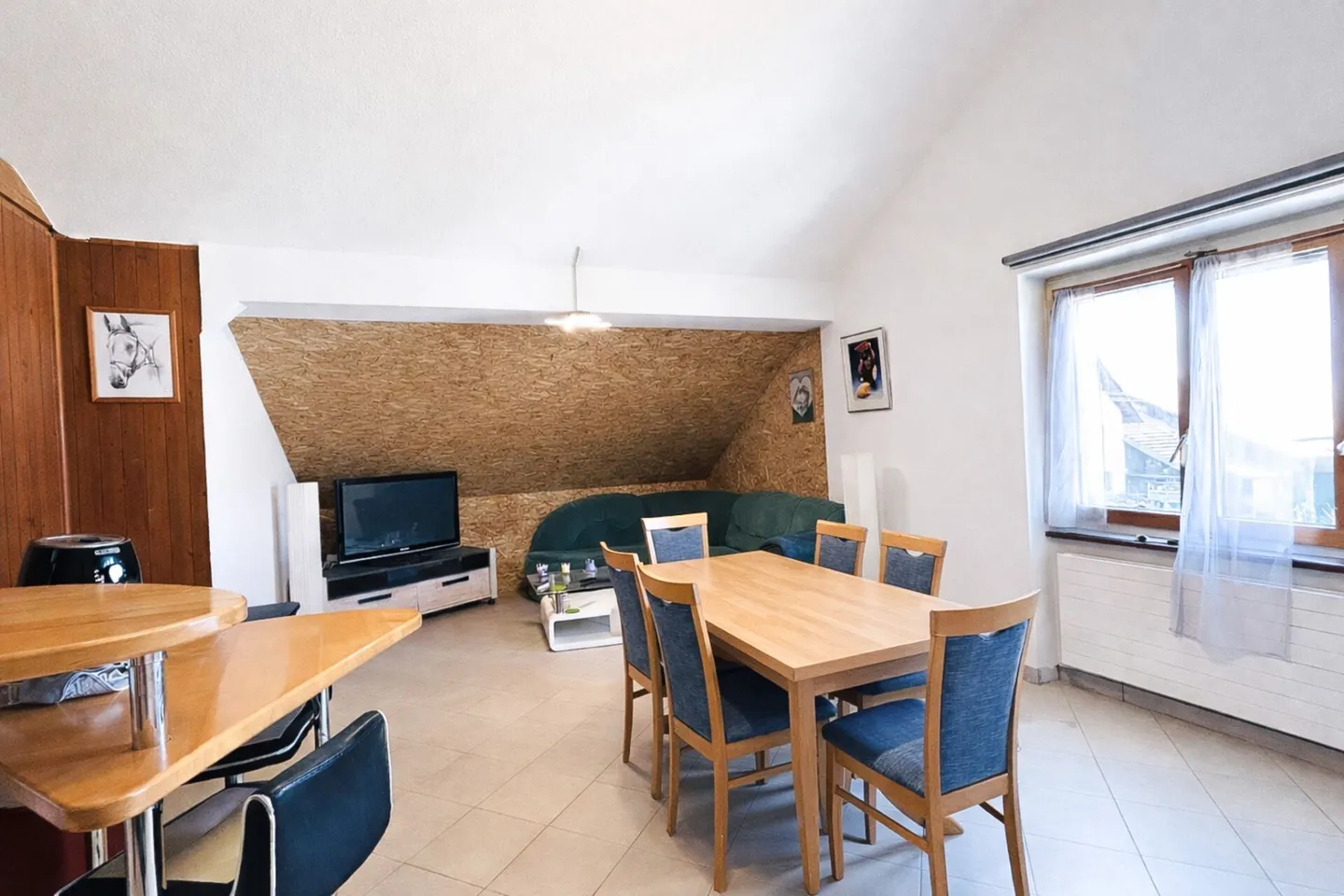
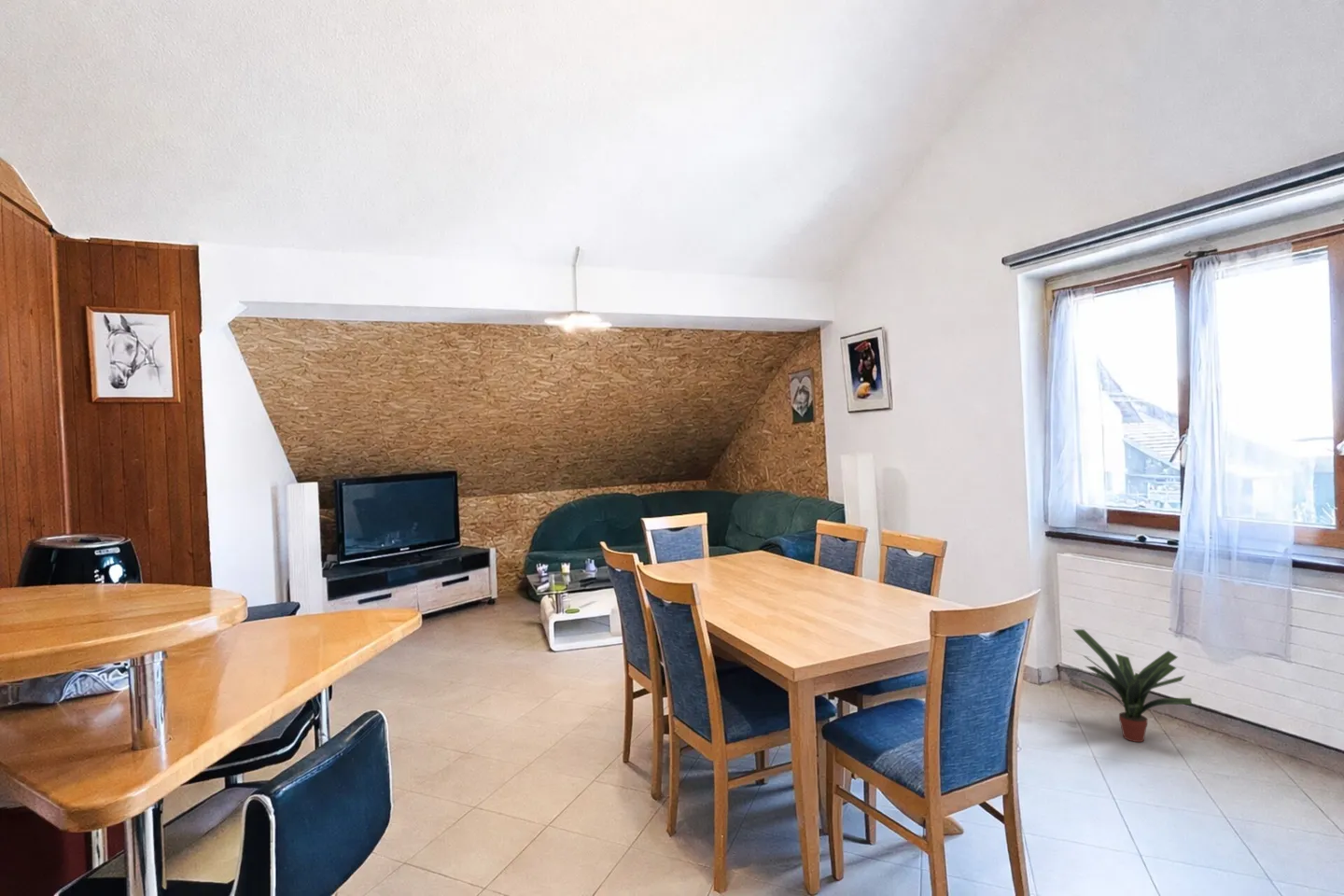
+ potted plant (1127, 687)
